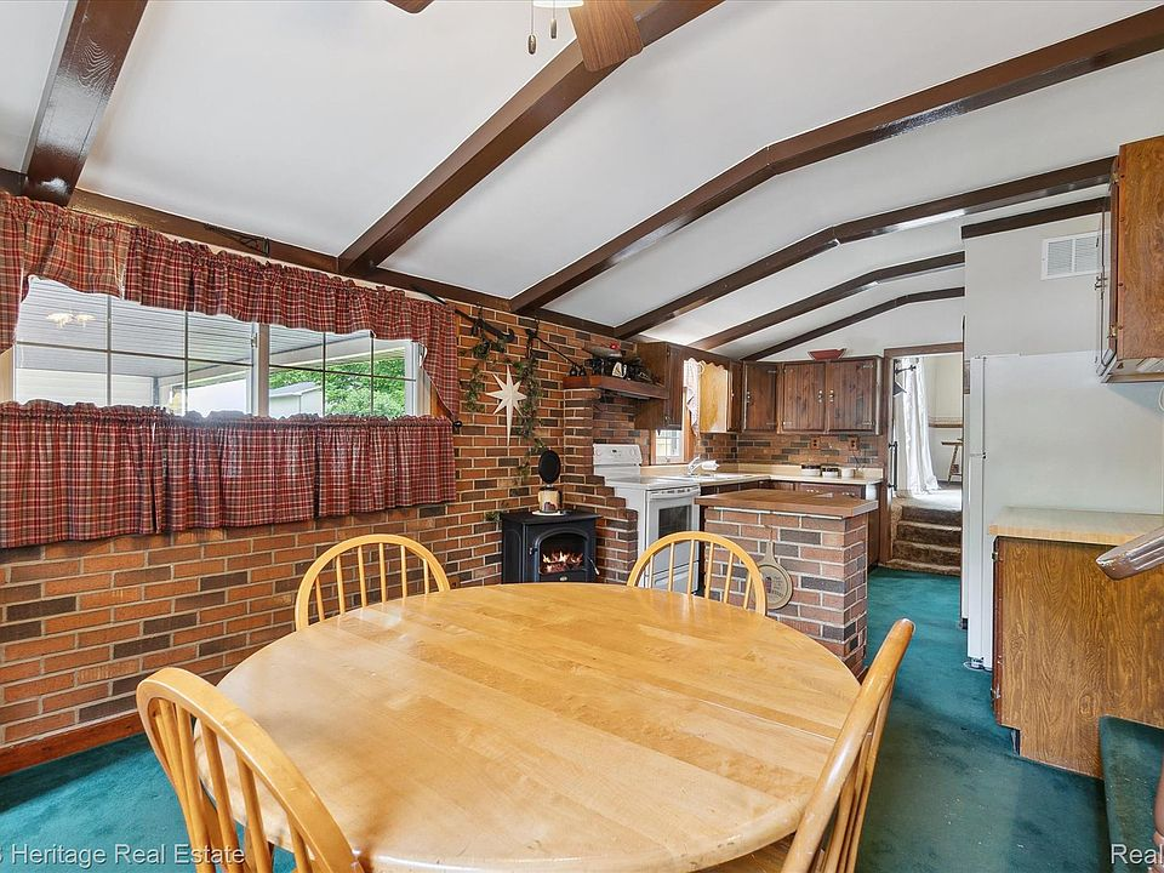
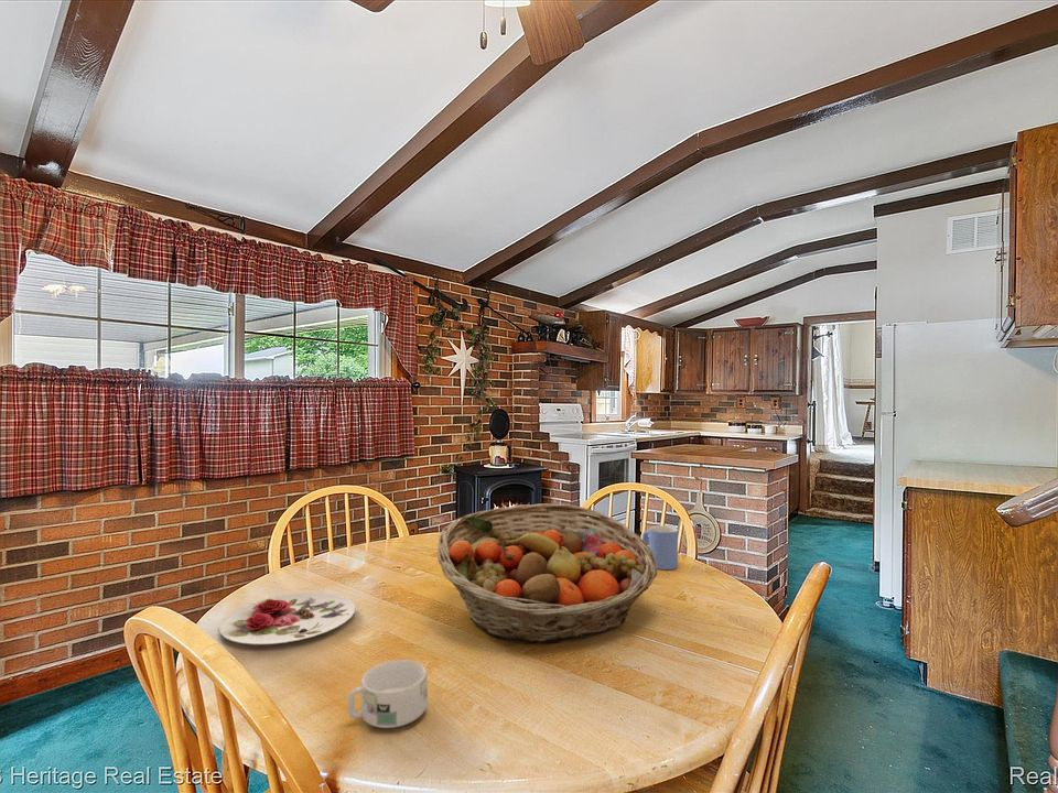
+ mug (388, 695)
+ fruit basket (547, 565)
+ mug (659, 545)
+ plate (290, 615)
